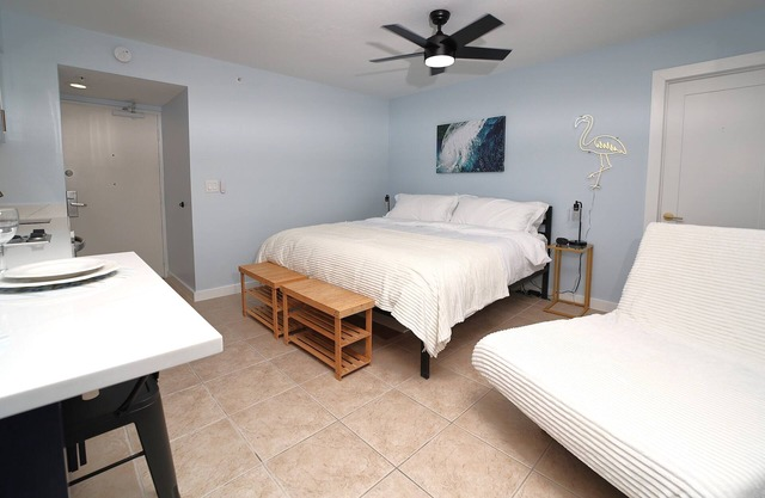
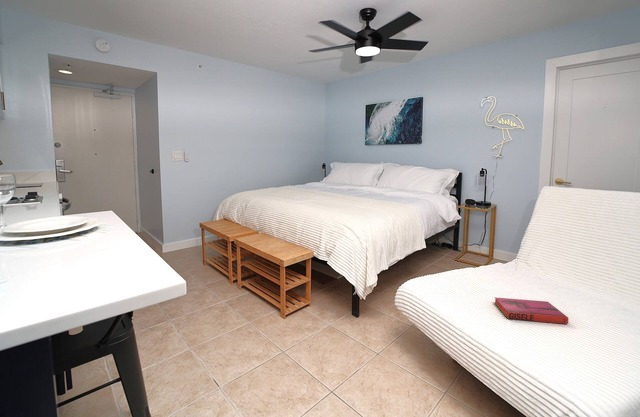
+ hardback book (528, 309)
